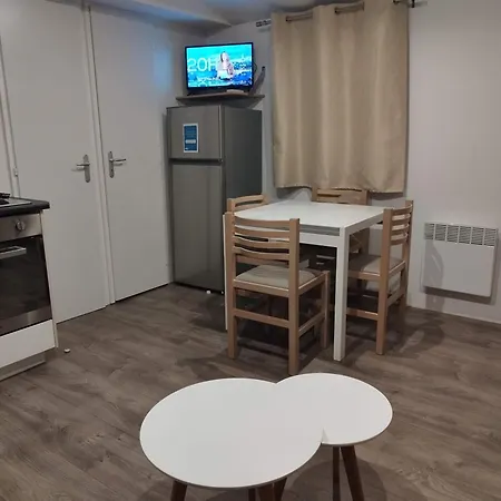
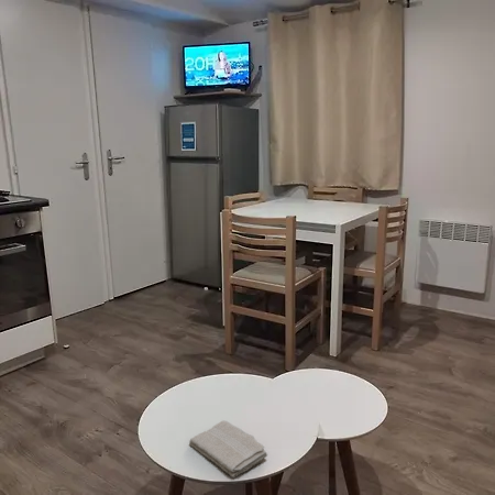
+ washcloth (228, 446)
